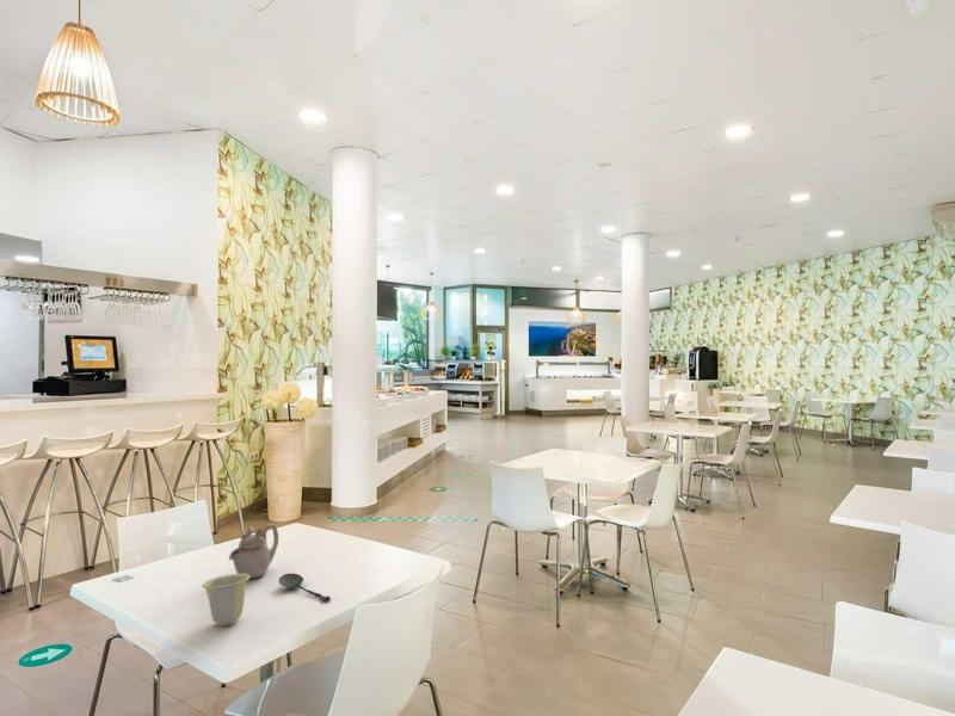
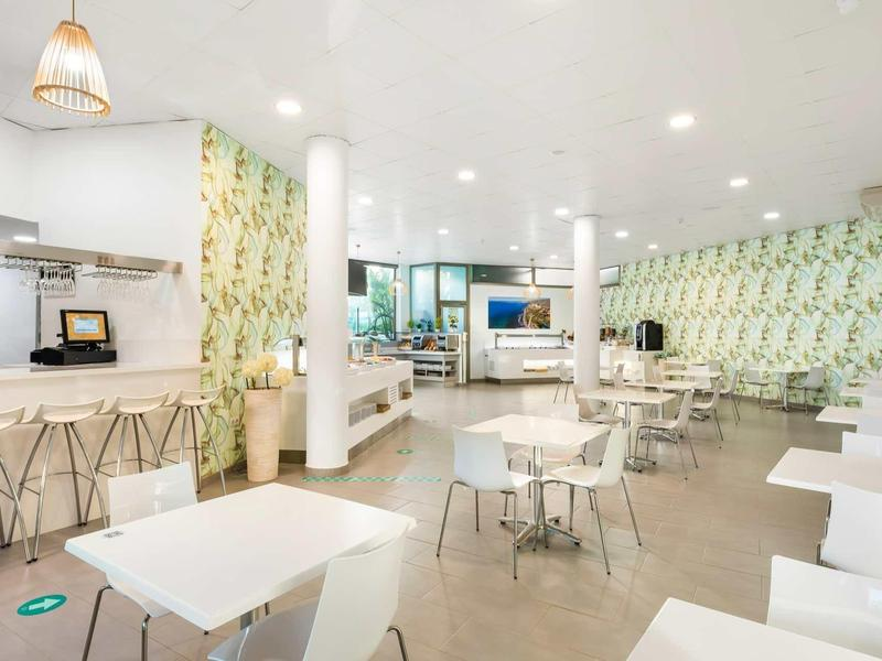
- teapot (254, 550)
- spoon (304, 588)
- cup (226, 599)
